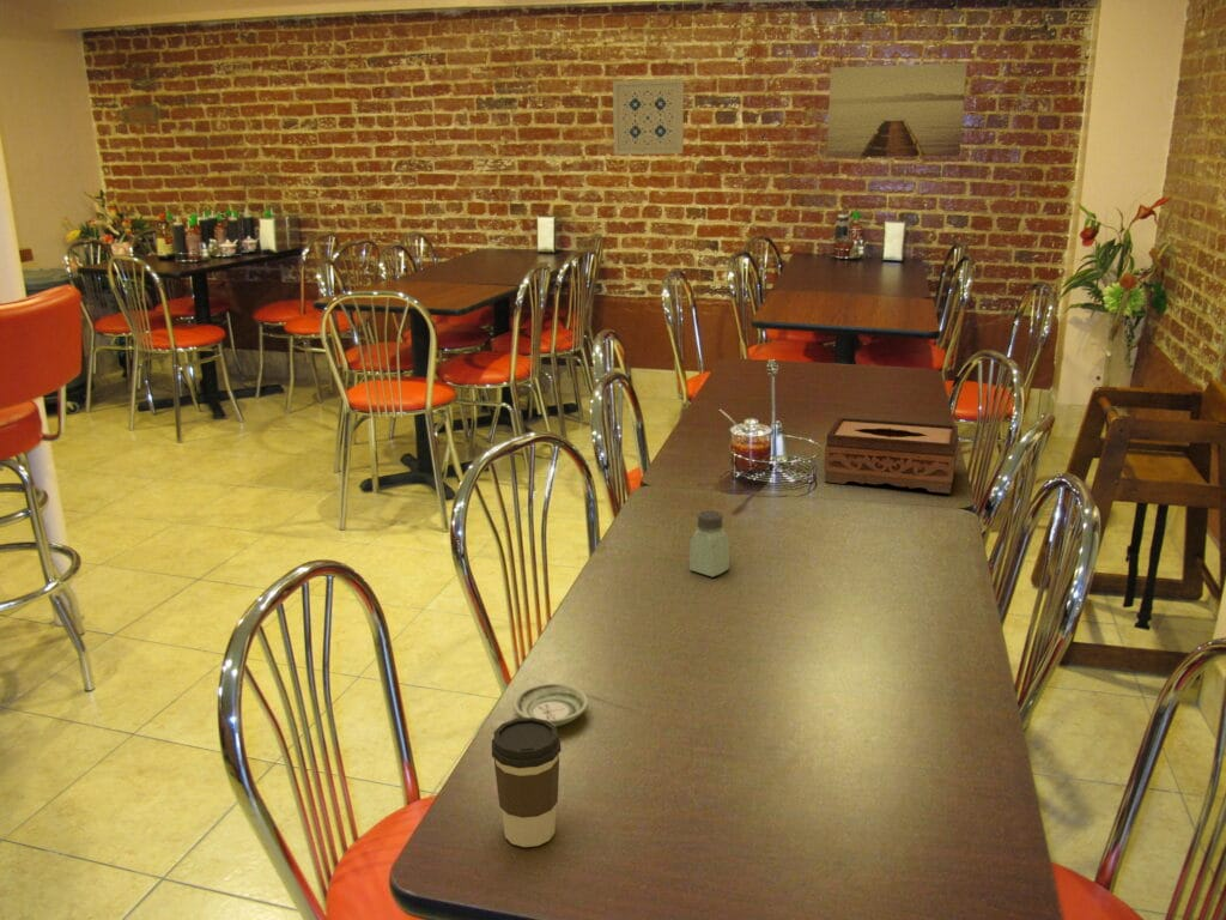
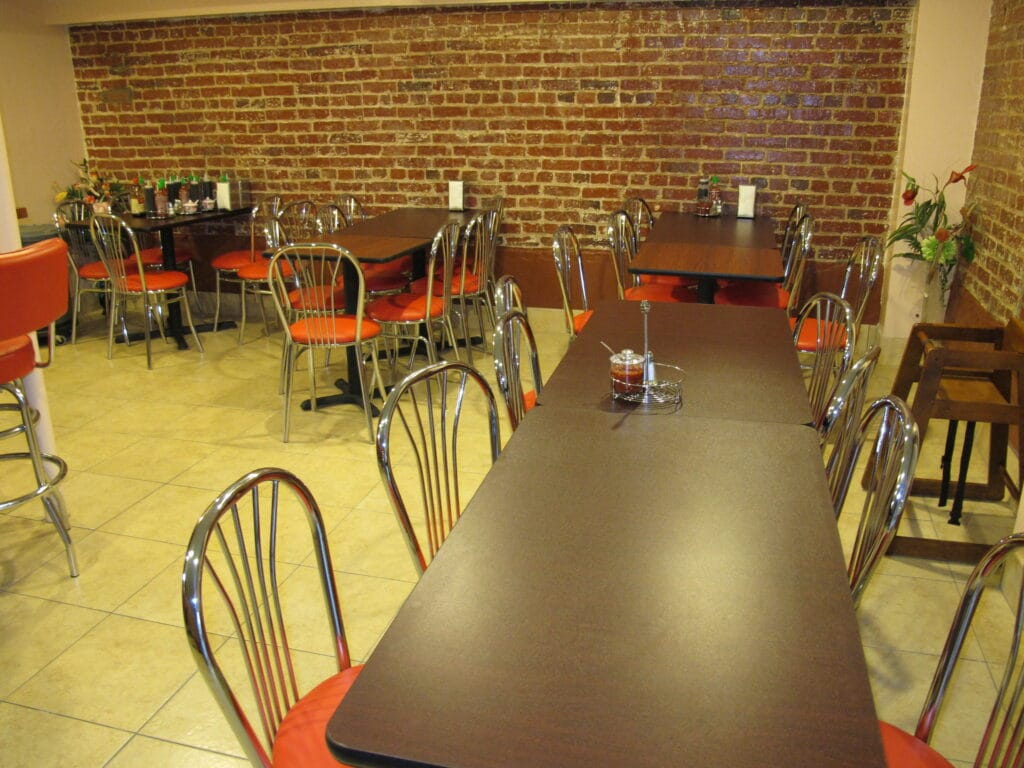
- saltshaker (709, 541)
- saucer (551, 708)
- coffee cup (527, 782)
- wall art (648, 117)
- tissue box (891, 453)
- wall art (894, 110)
